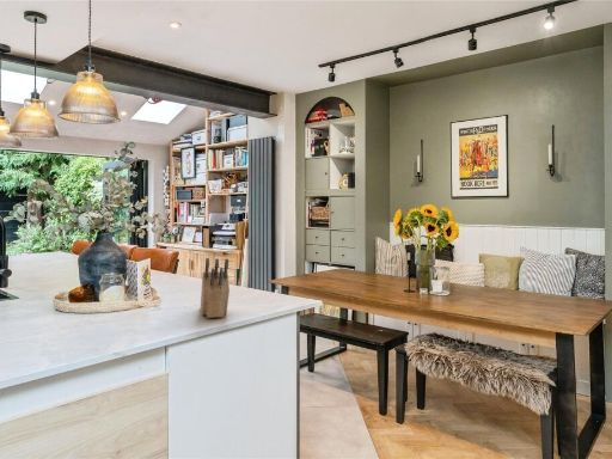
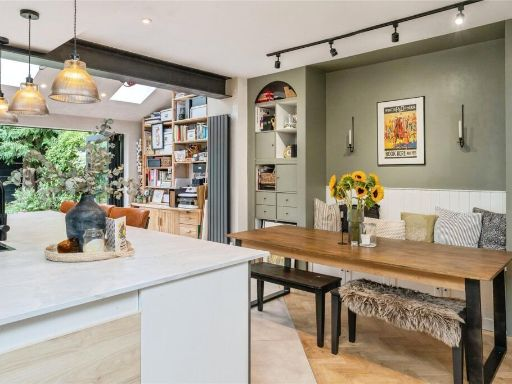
- knife block (214, 284)
